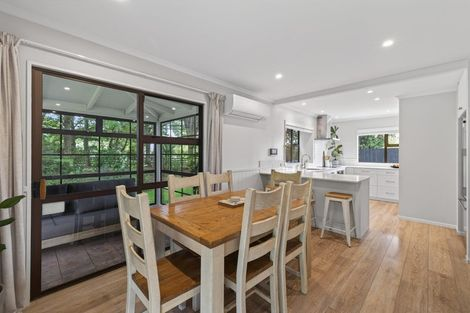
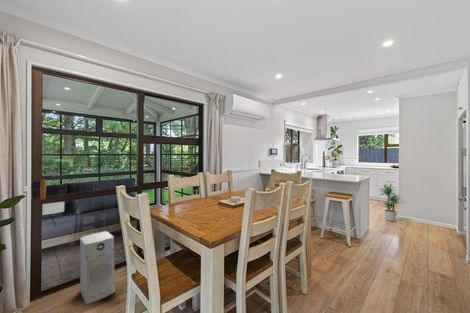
+ potted plant (389, 201)
+ air purifier (97, 264)
